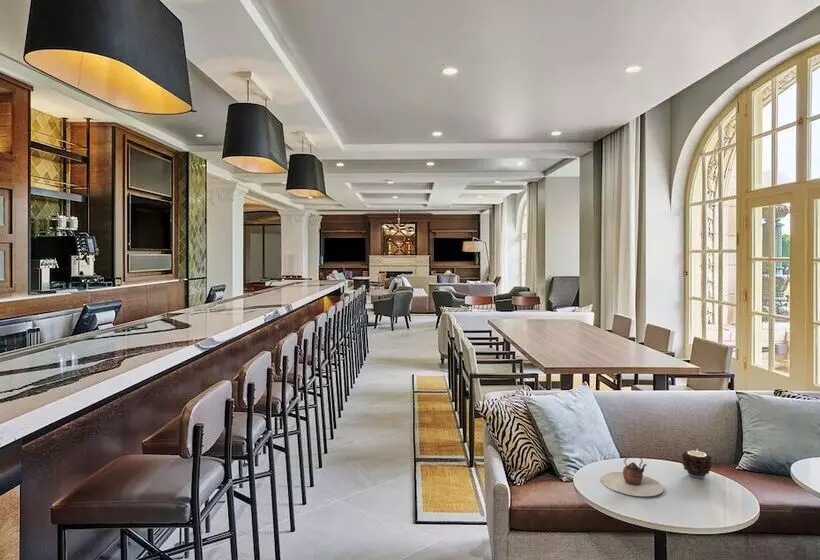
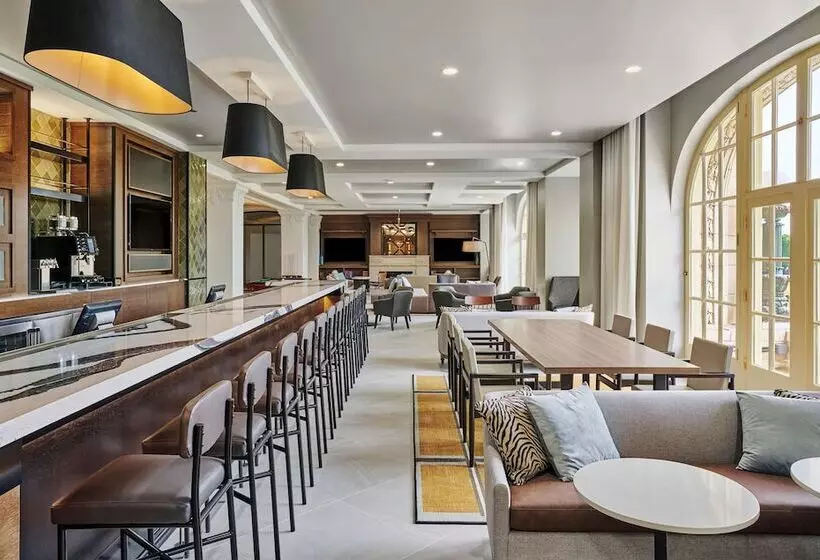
- teapot (631, 470)
- candle (696, 461)
